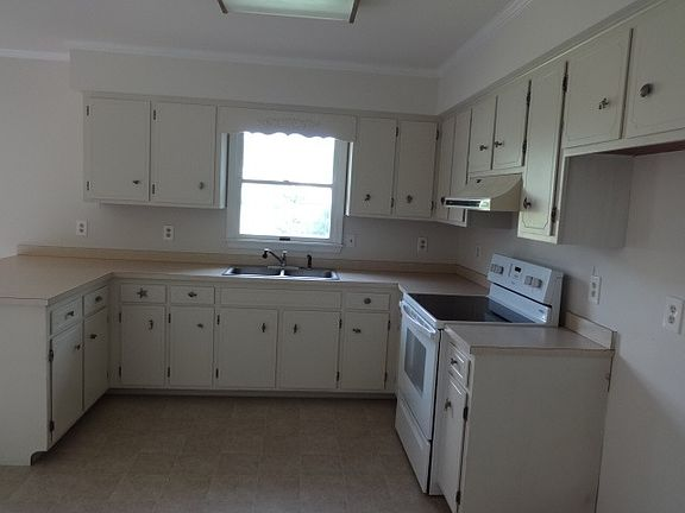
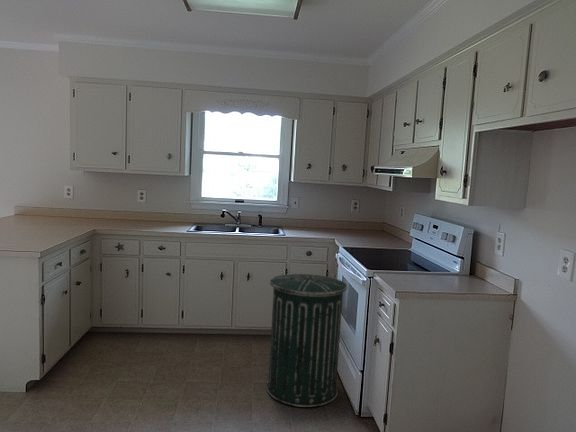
+ trash can (305, 332)
